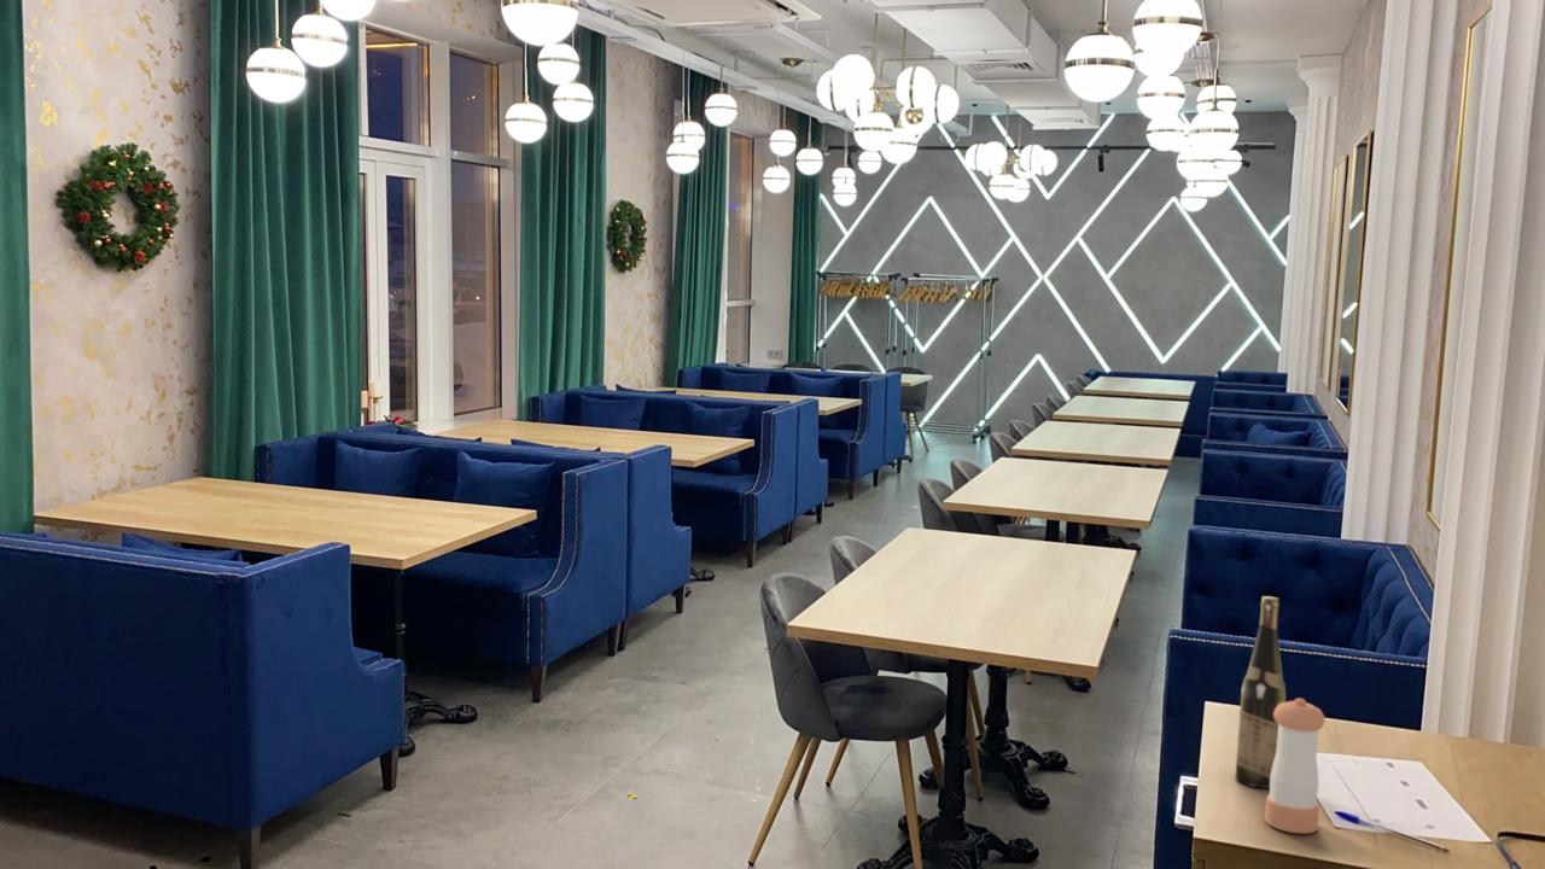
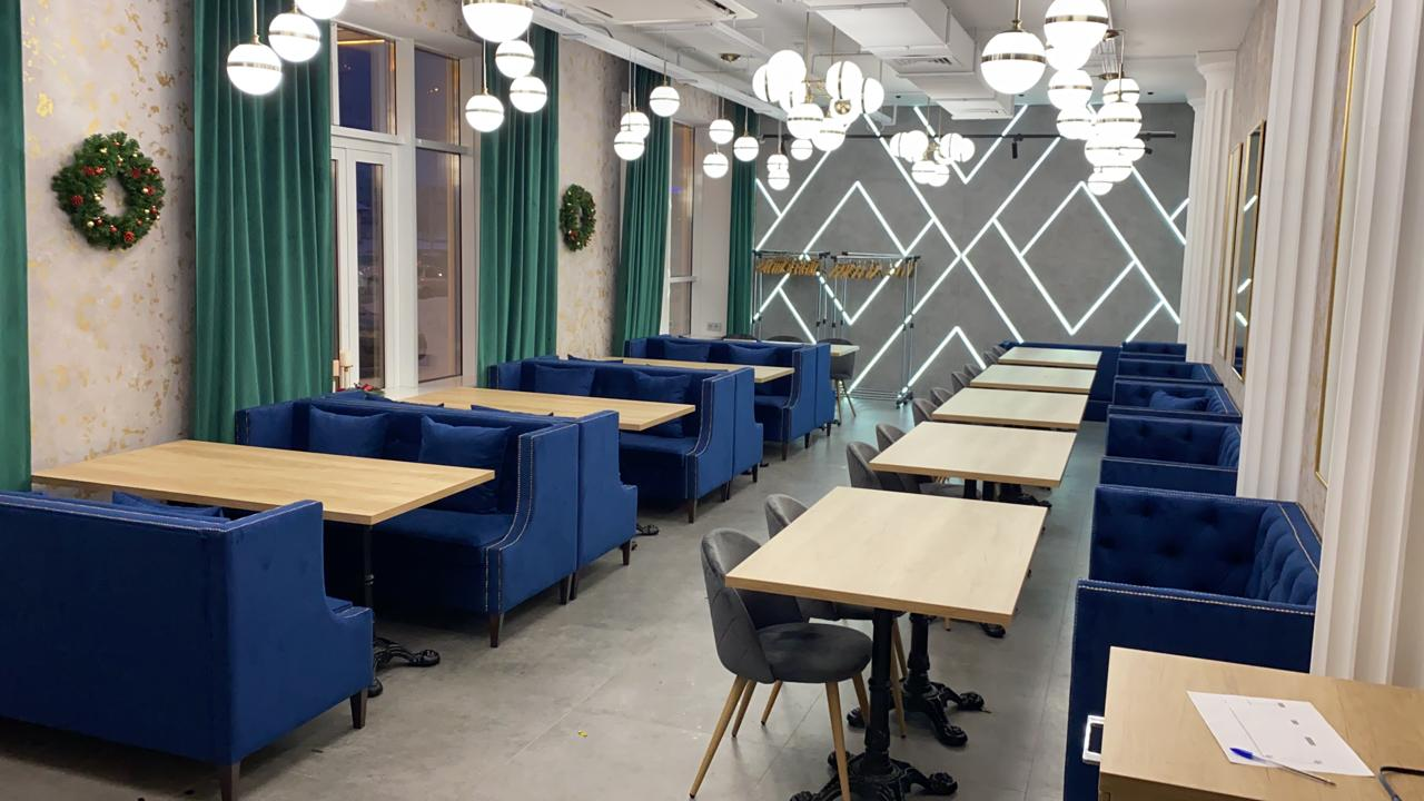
- wine bottle (1264, 689)
- pepper shaker (1295, 762)
